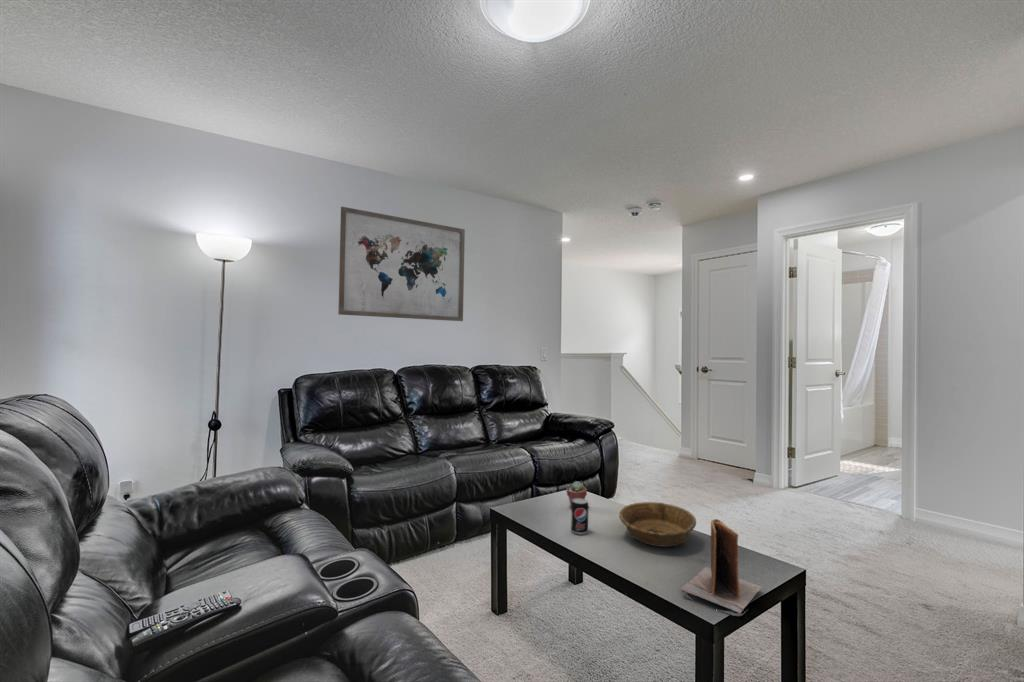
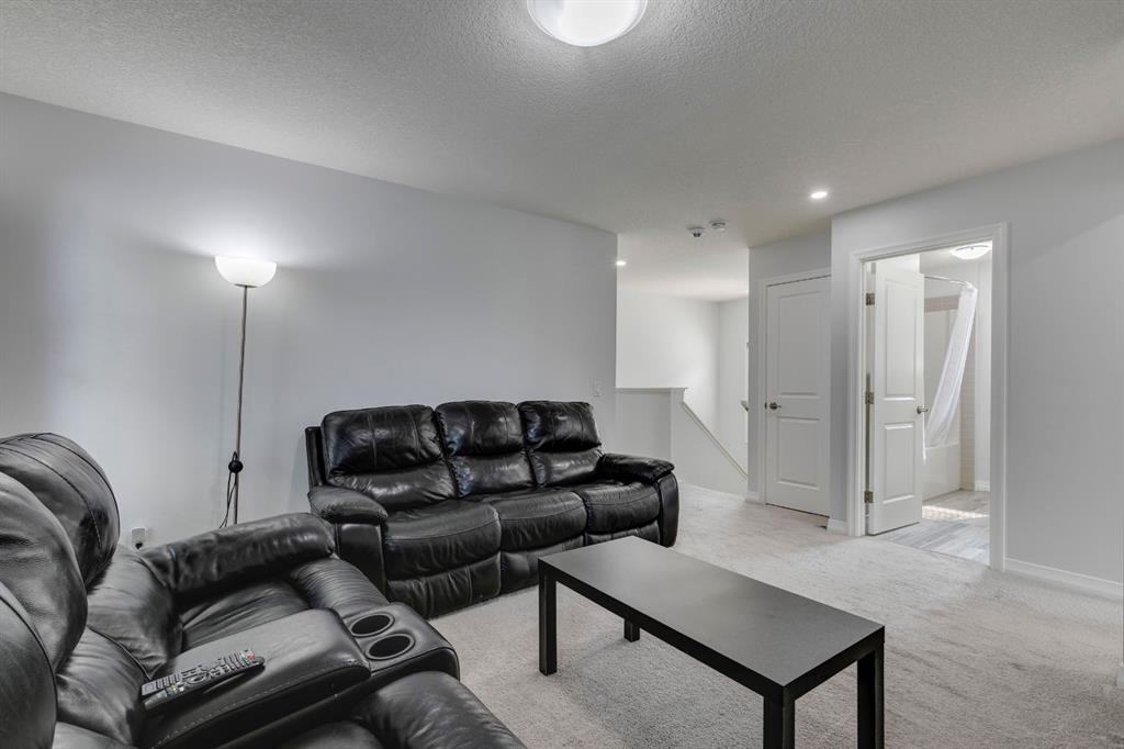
- book (721, 559)
- potted succulent (576, 494)
- decorative bowl (656, 526)
- wall art (406, 268)
- beverage can (579, 516)
